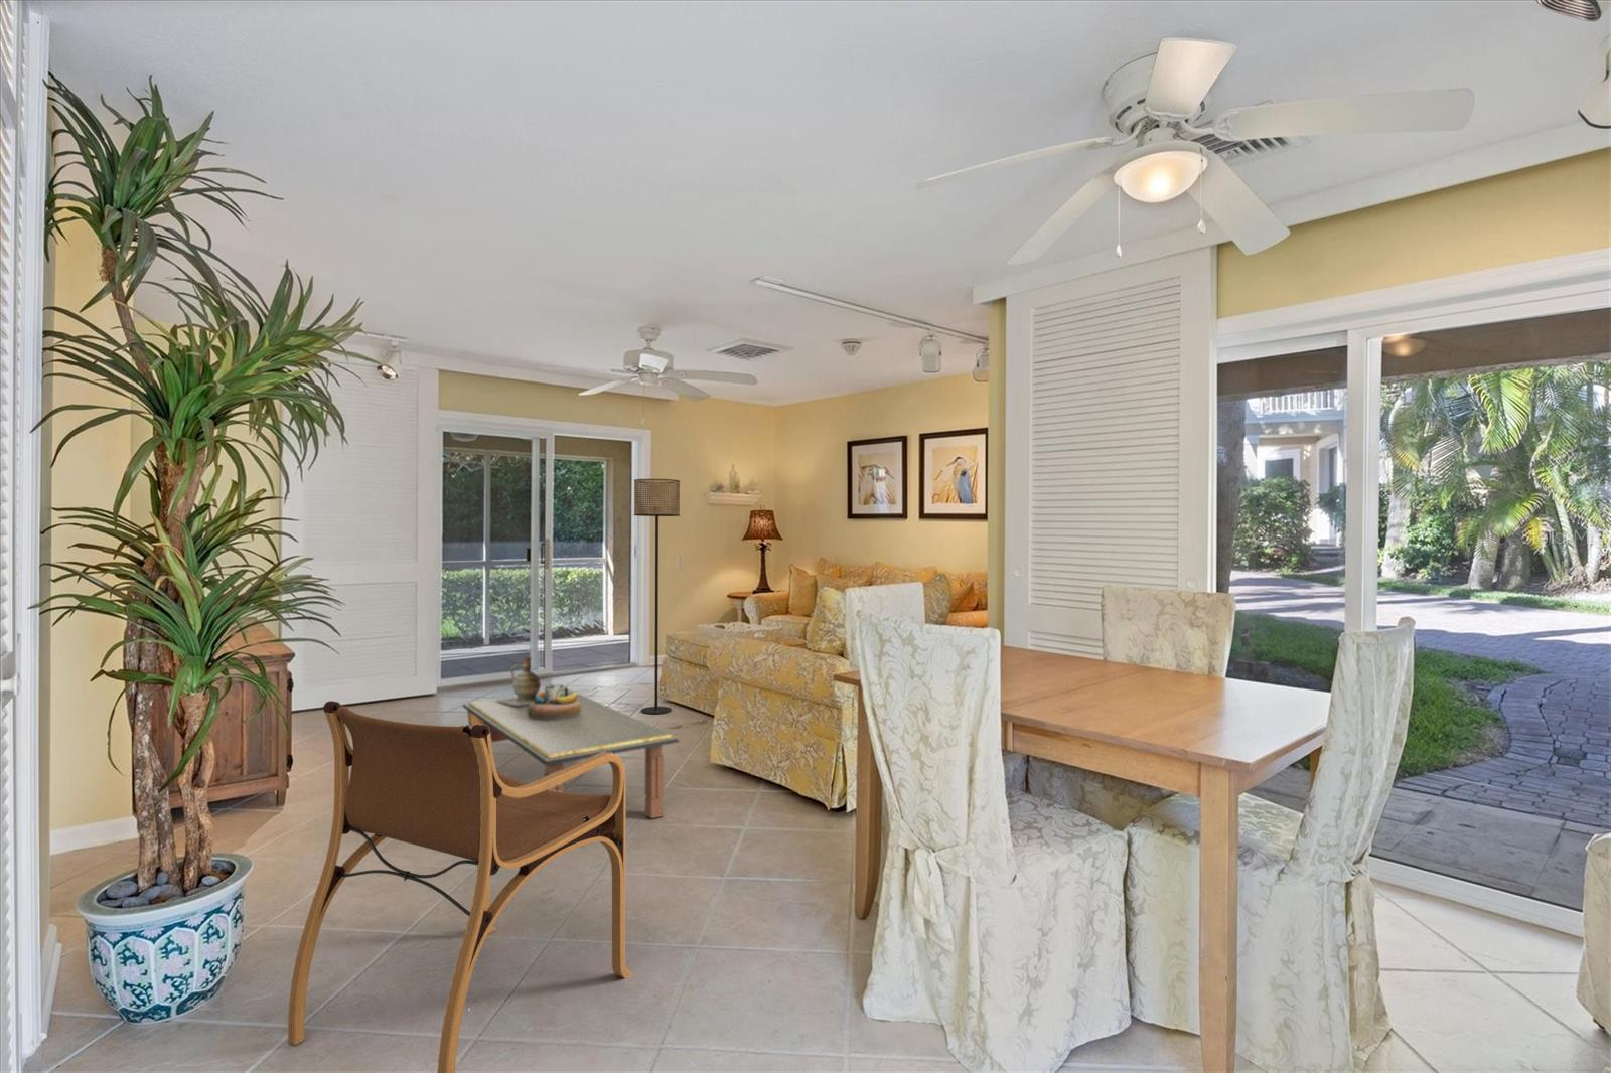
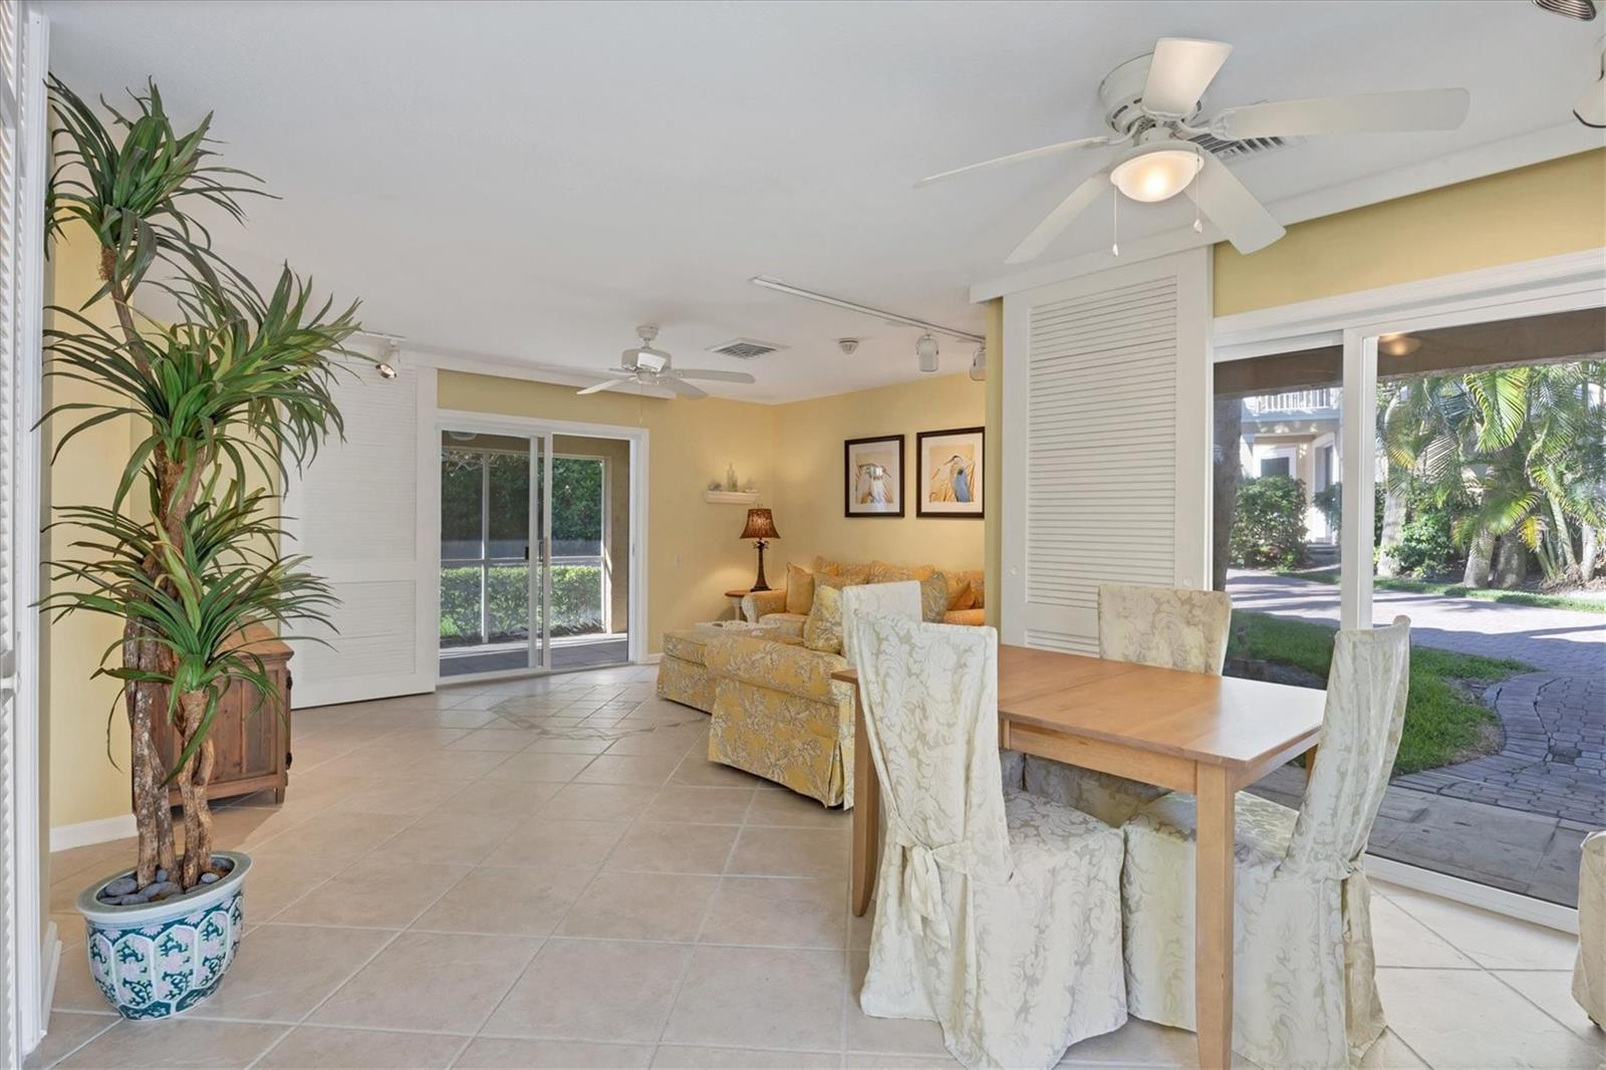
- ceramic jug (528, 679)
- armchair (473, 849)
- decorative bowl (553, 698)
- floor lamp (656, 595)
- coffee table (563, 754)
